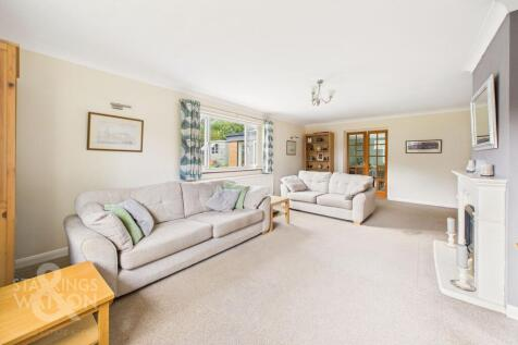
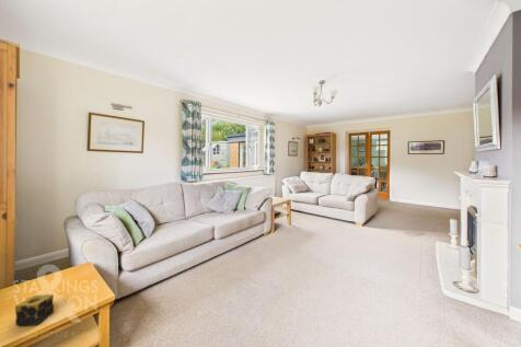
+ candle (35, 309)
